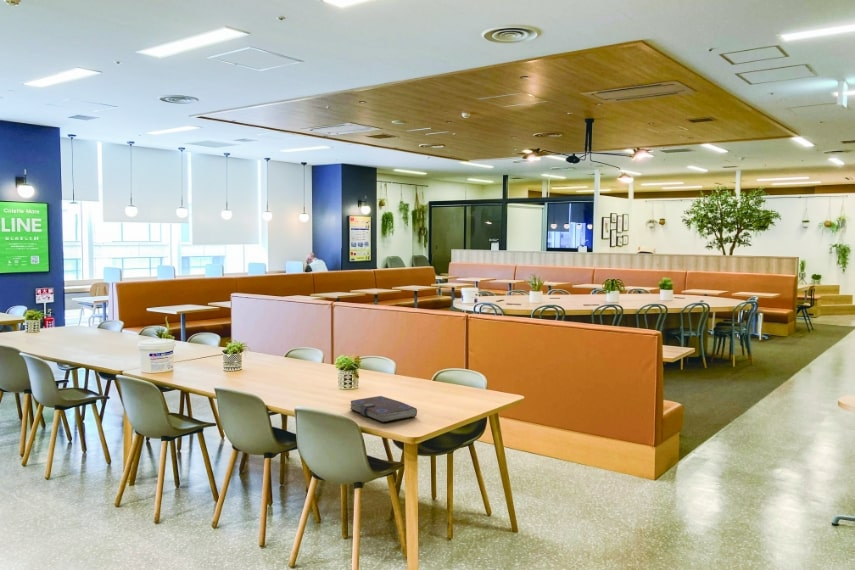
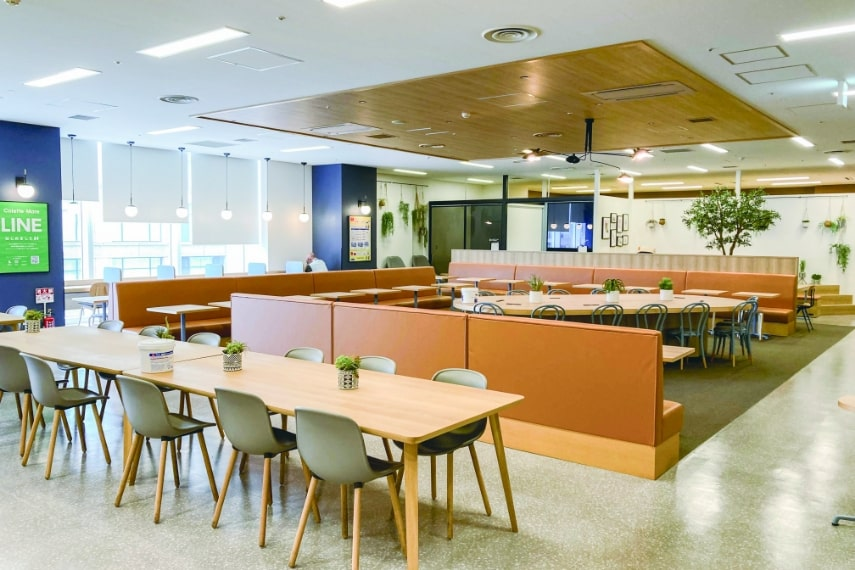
- book (382, 408)
